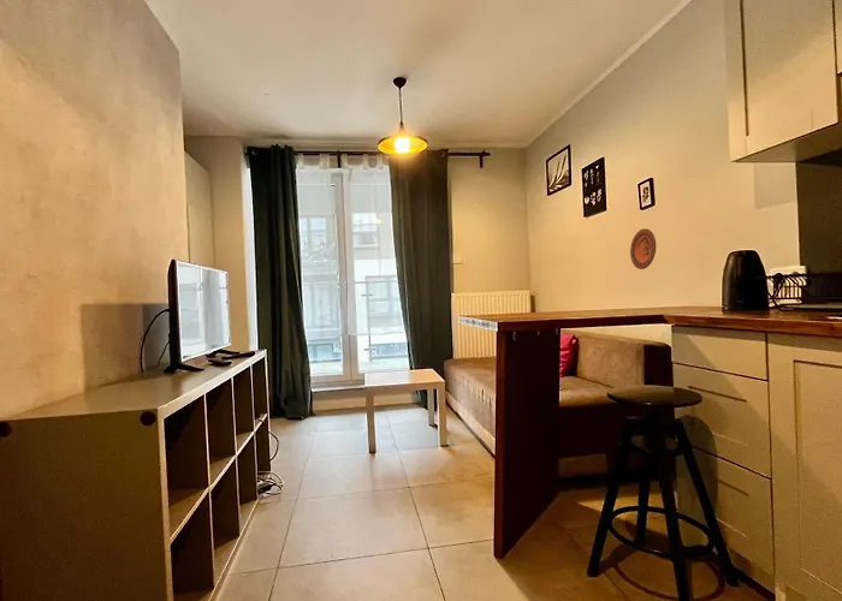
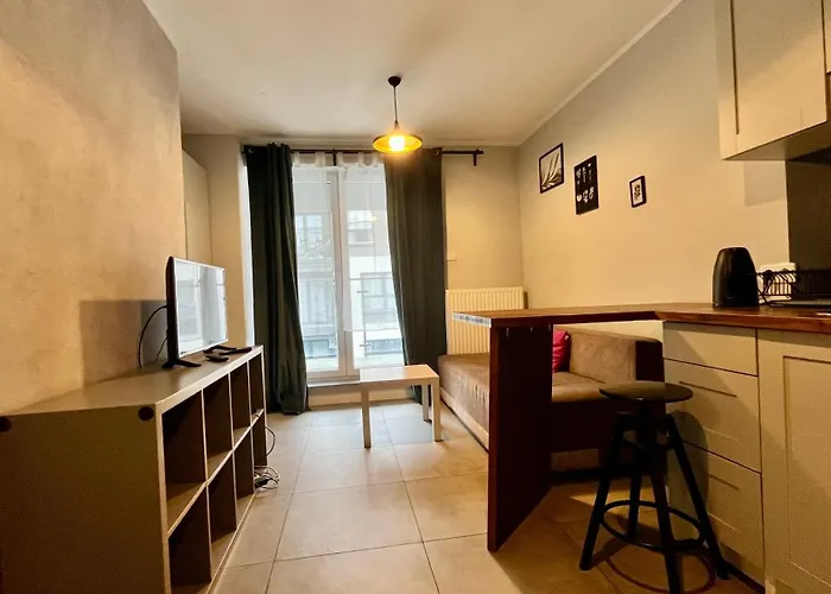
- decorative plate (642, 249)
